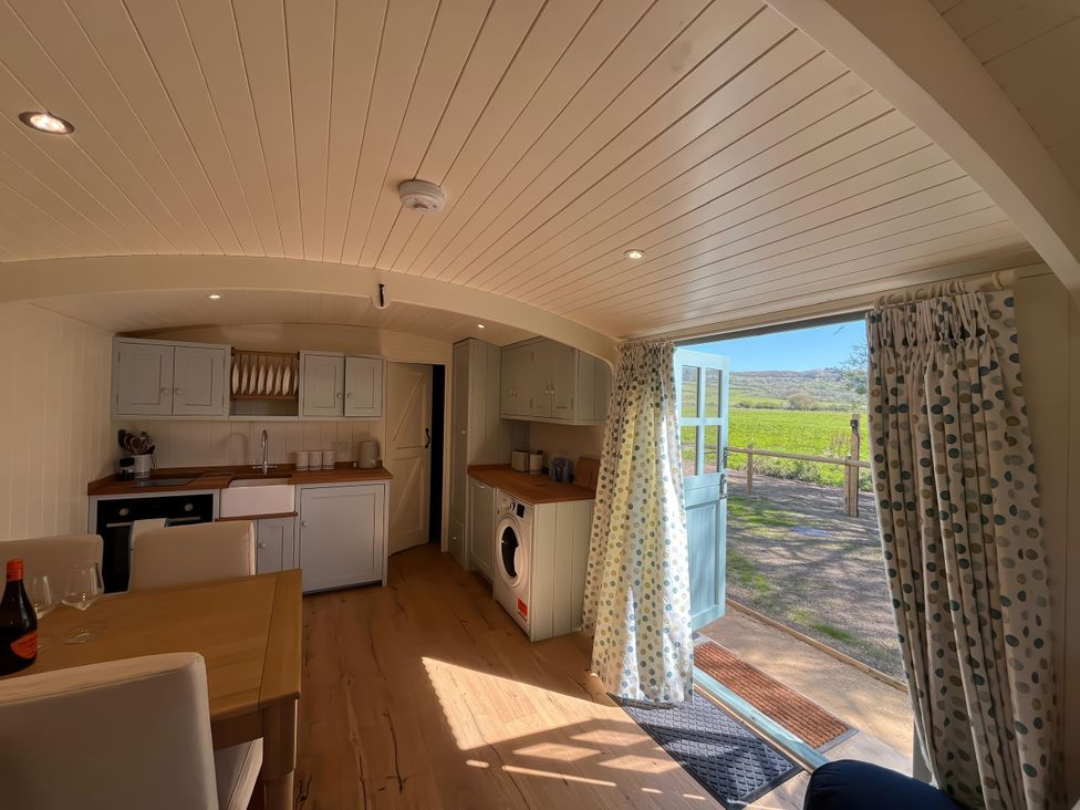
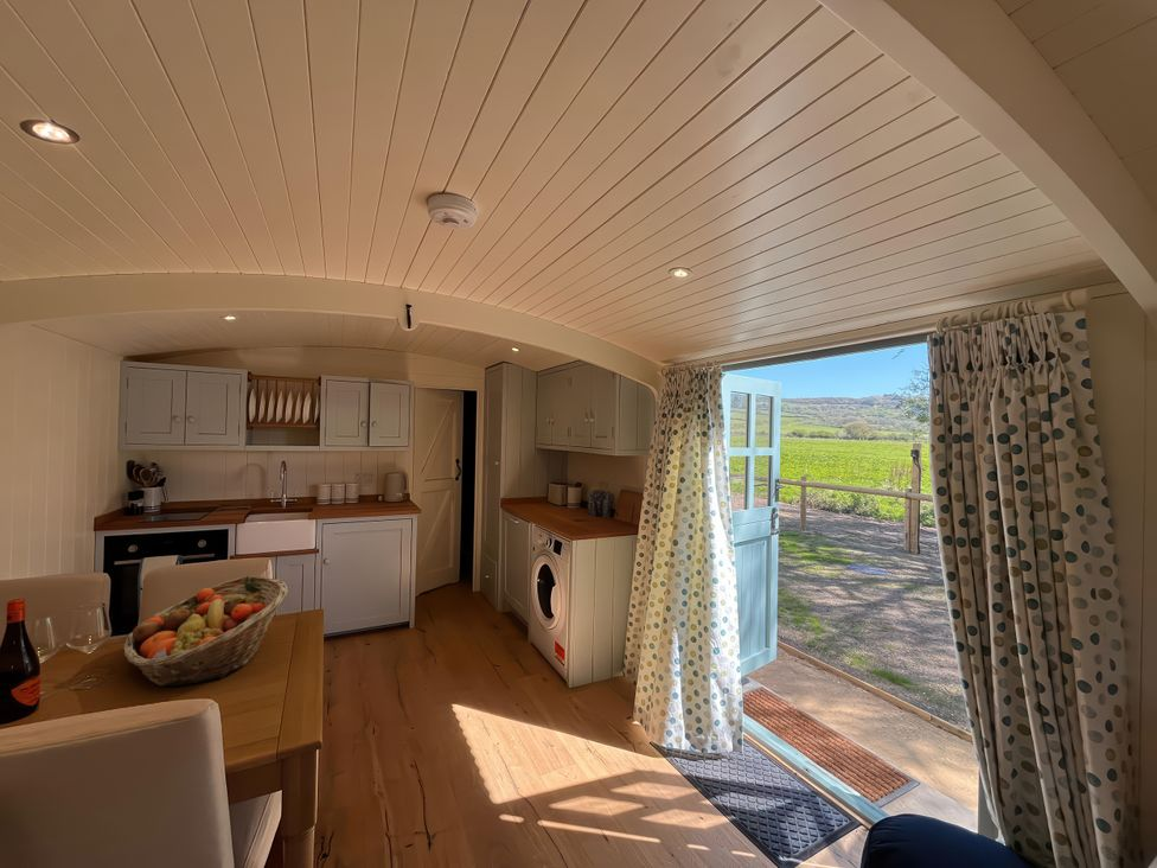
+ fruit basket (211, 625)
